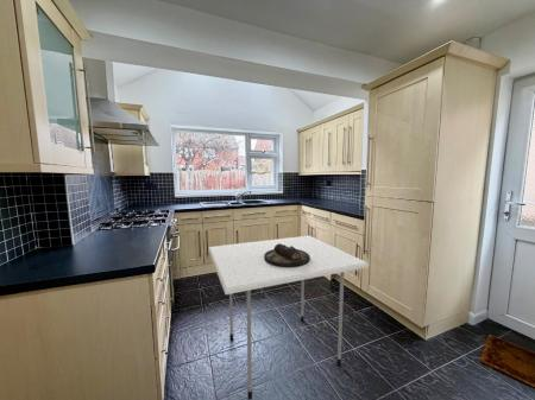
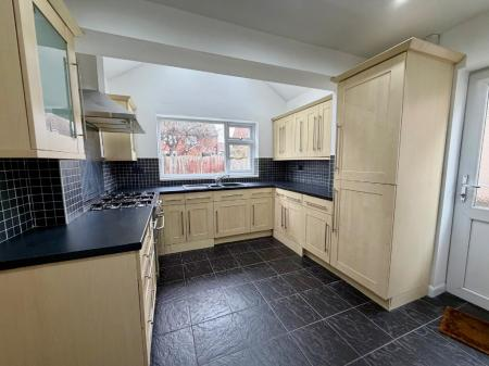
- dining table (278, 284)
- decorative bowl (287, 252)
